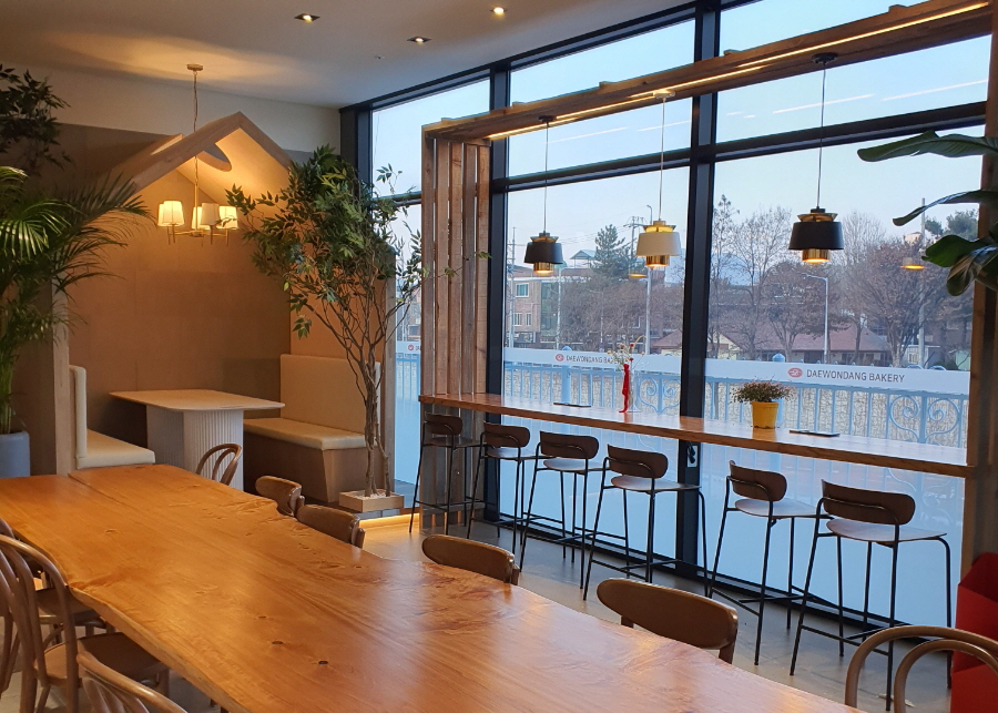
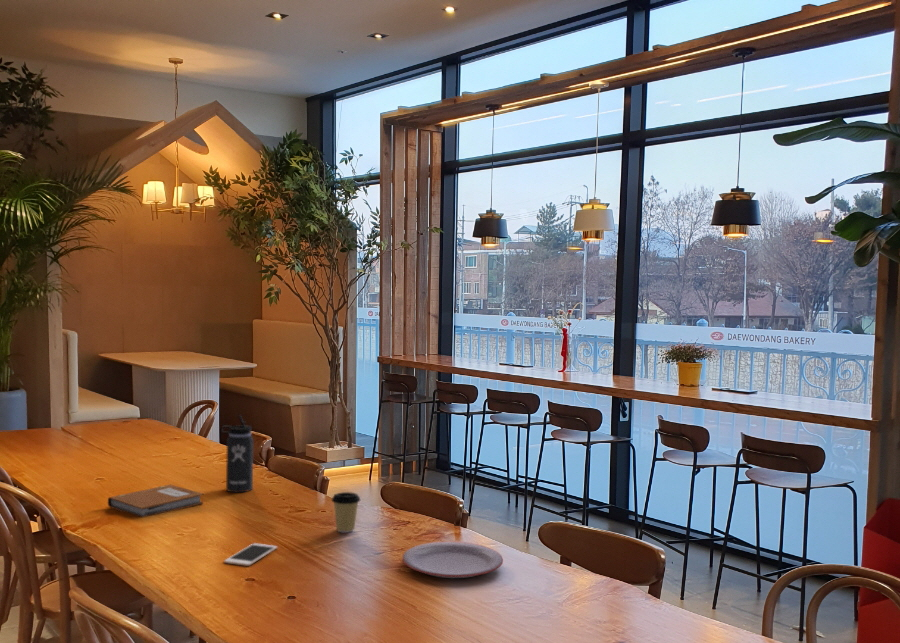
+ cell phone (251, 554)
+ coffee cup (345, 512)
+ notebook (157, 499)
+ plate (452, 561)
+ thermos bottle (236, 452)
